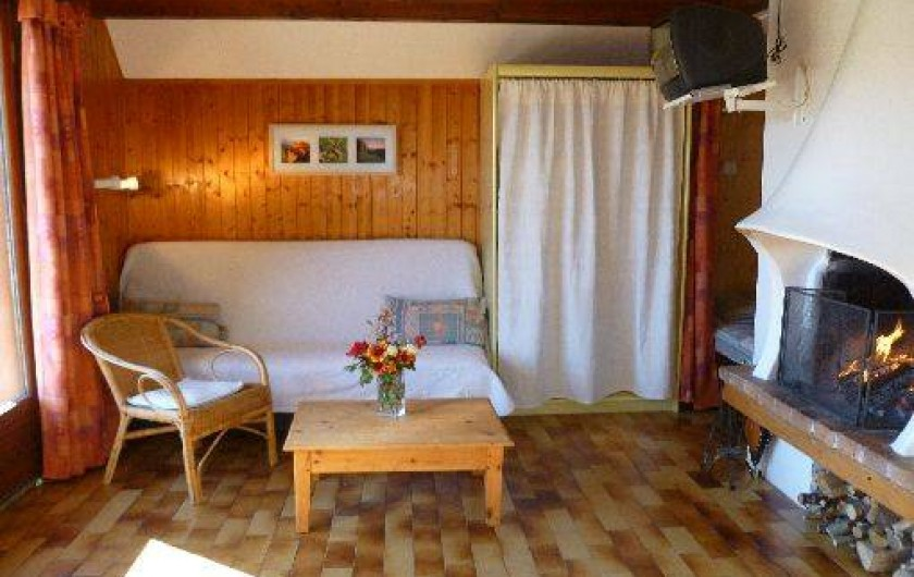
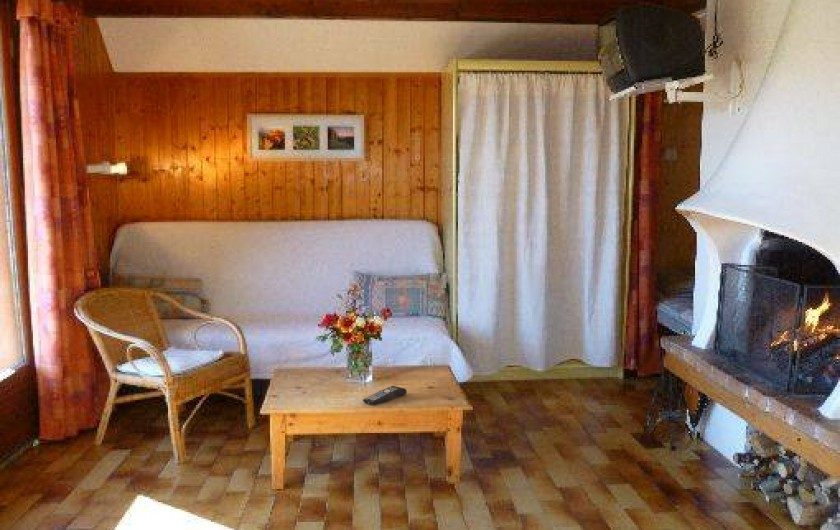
+ remote control (385, 395)
